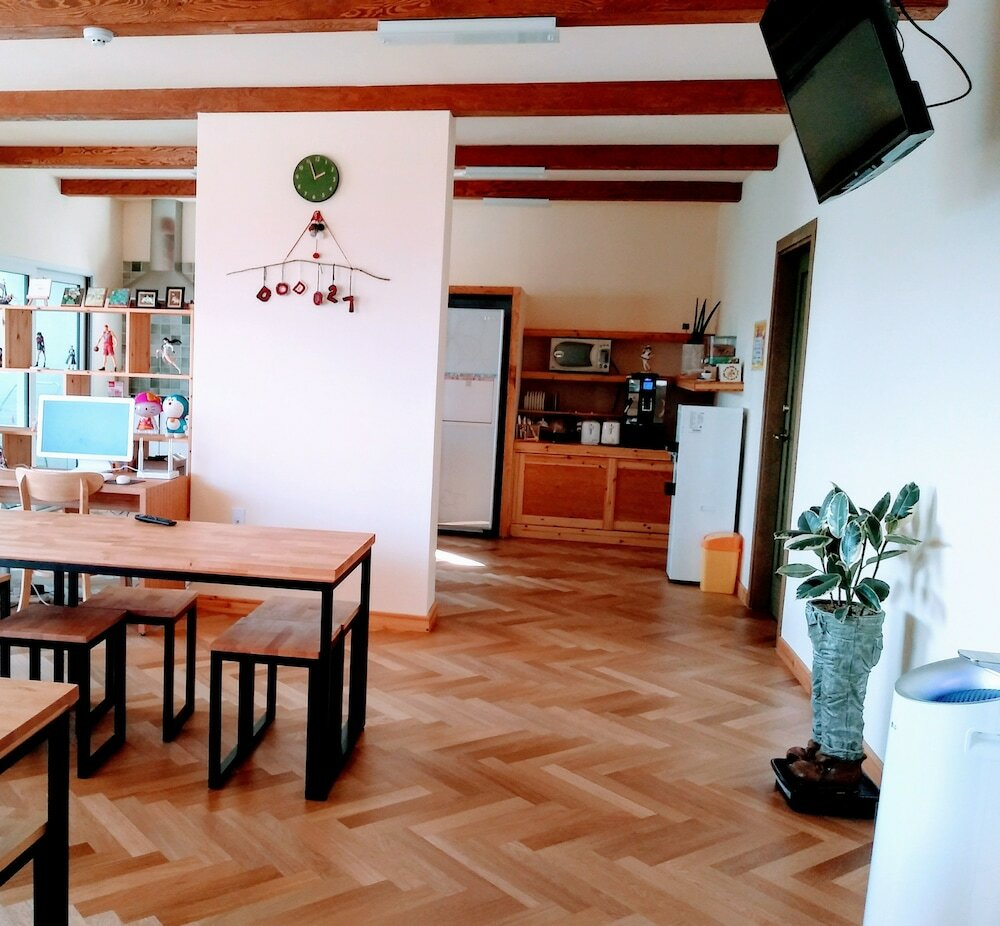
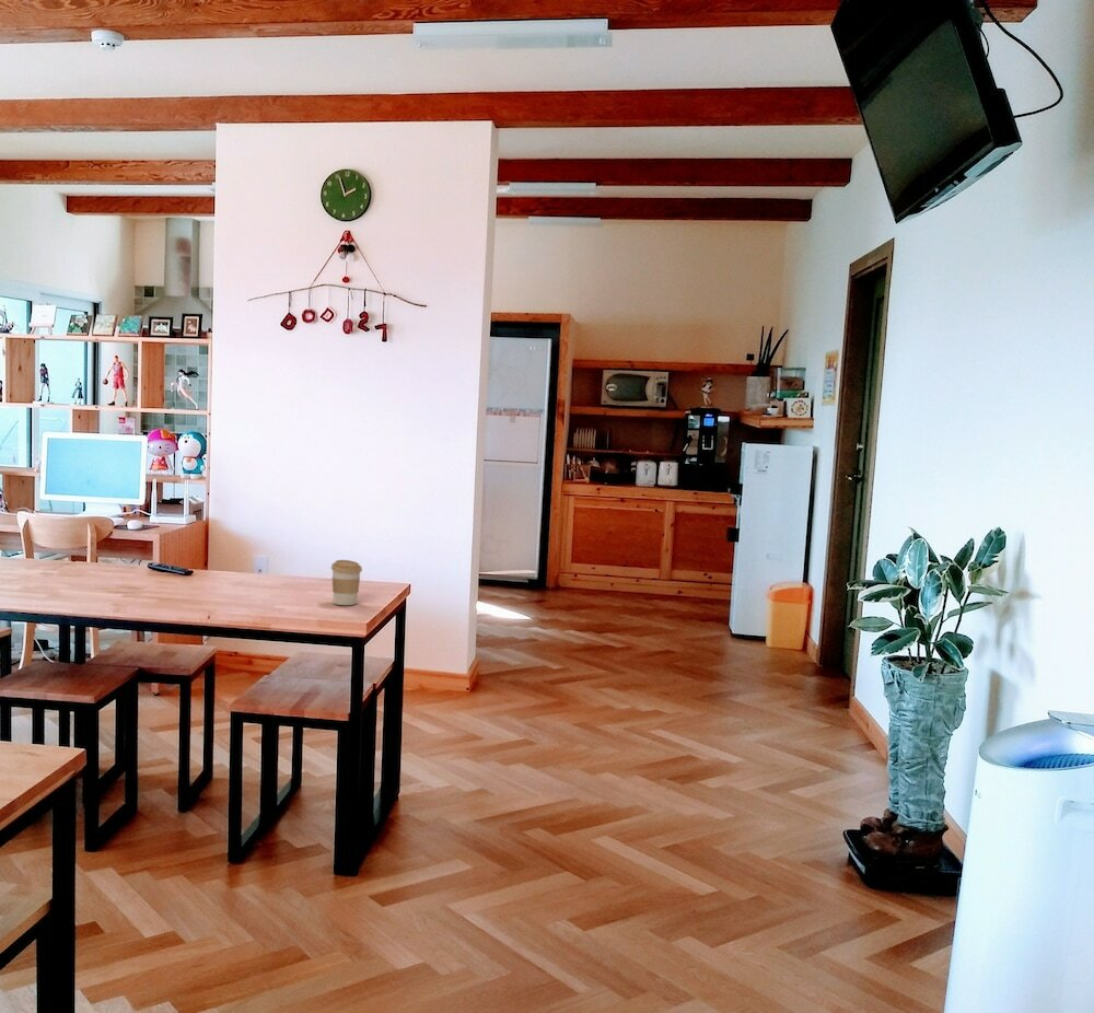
+ coffee cup (346, 582)
